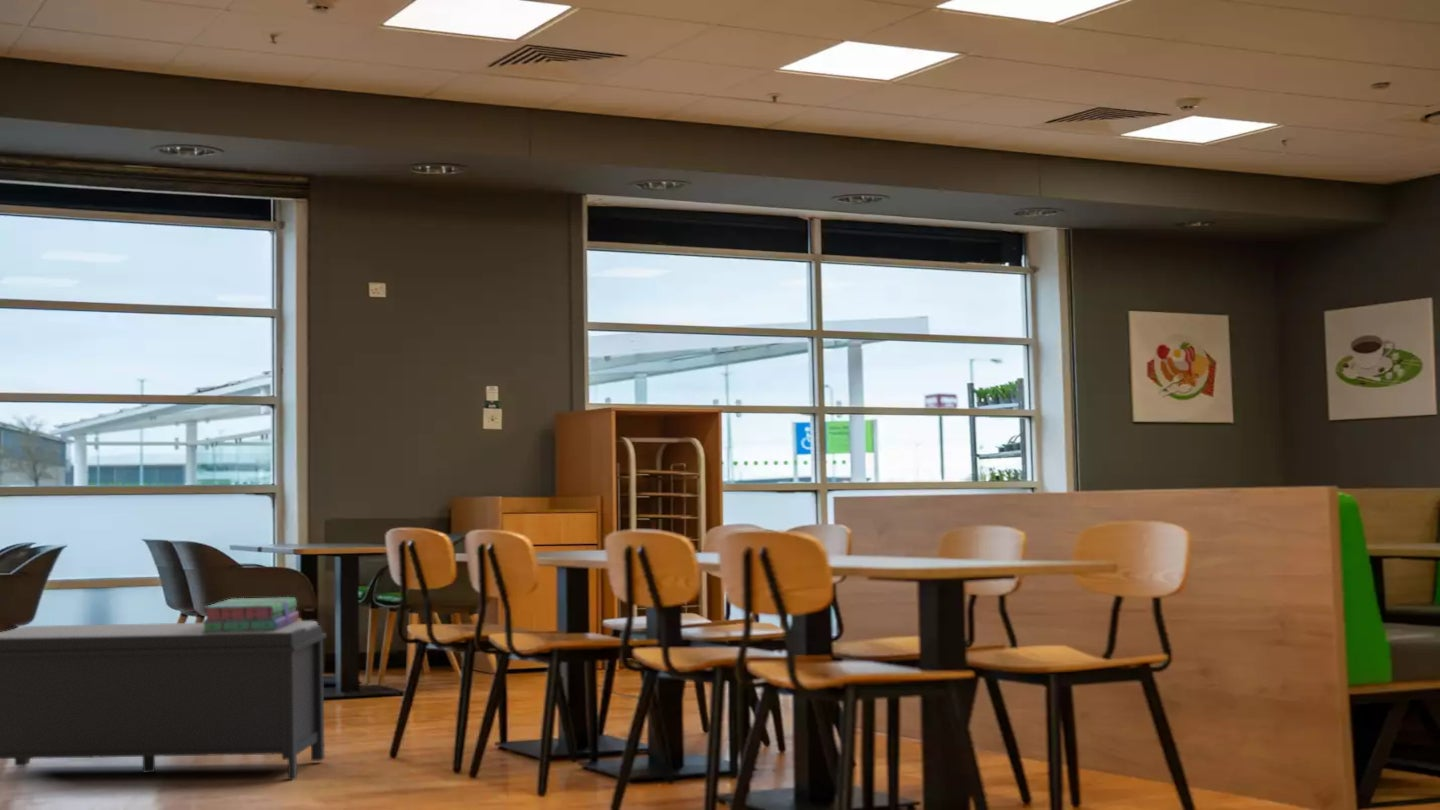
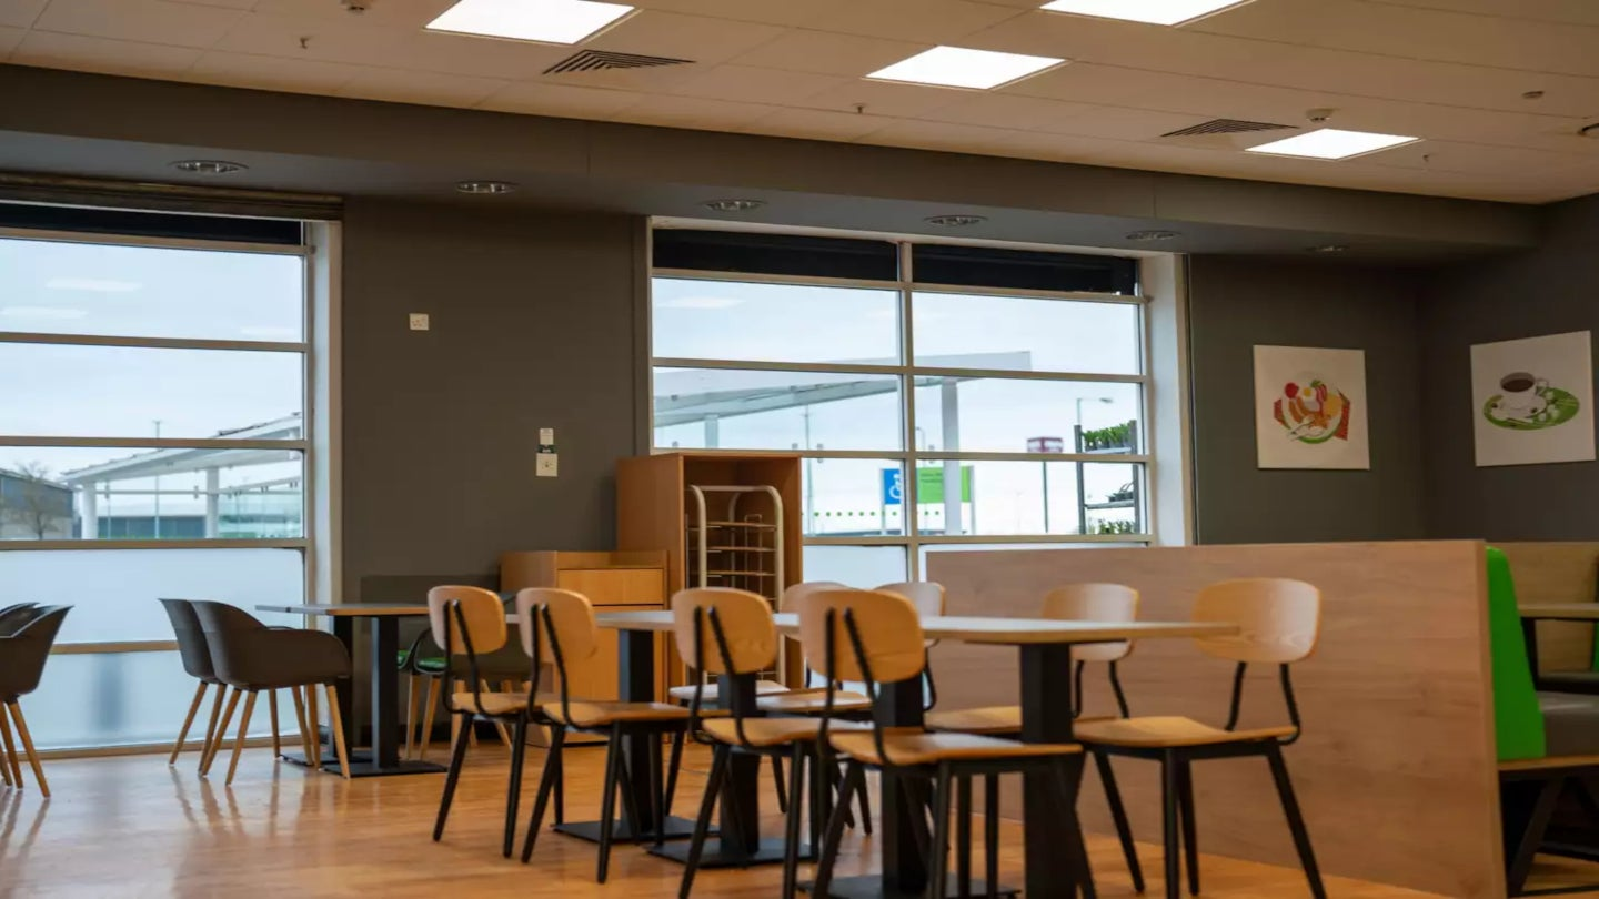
- stack of books (251, 613)
- bench (150, 700)
